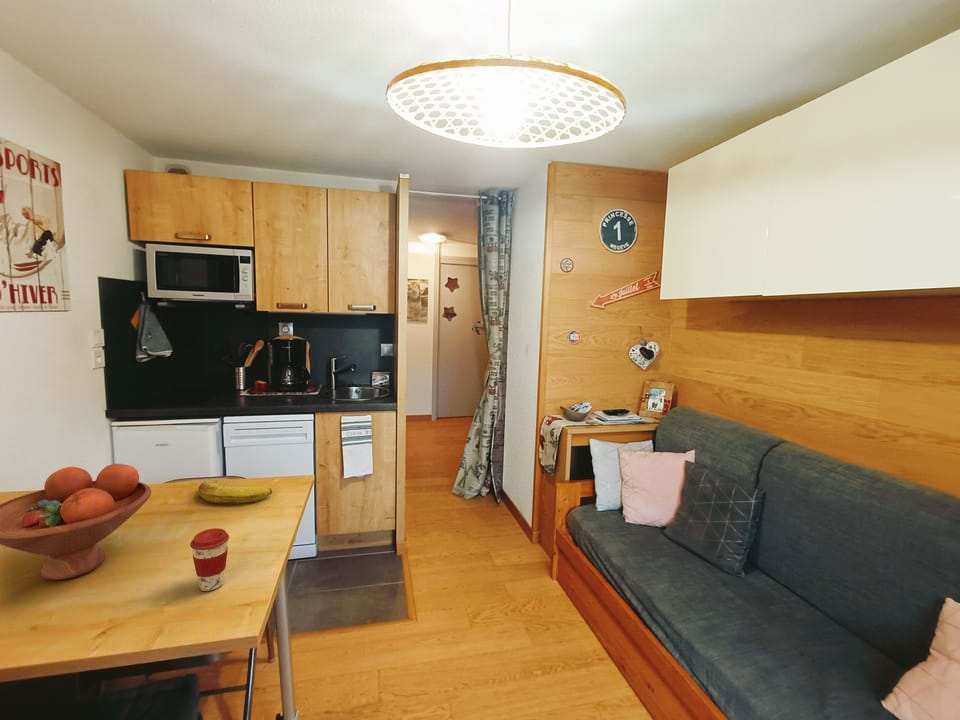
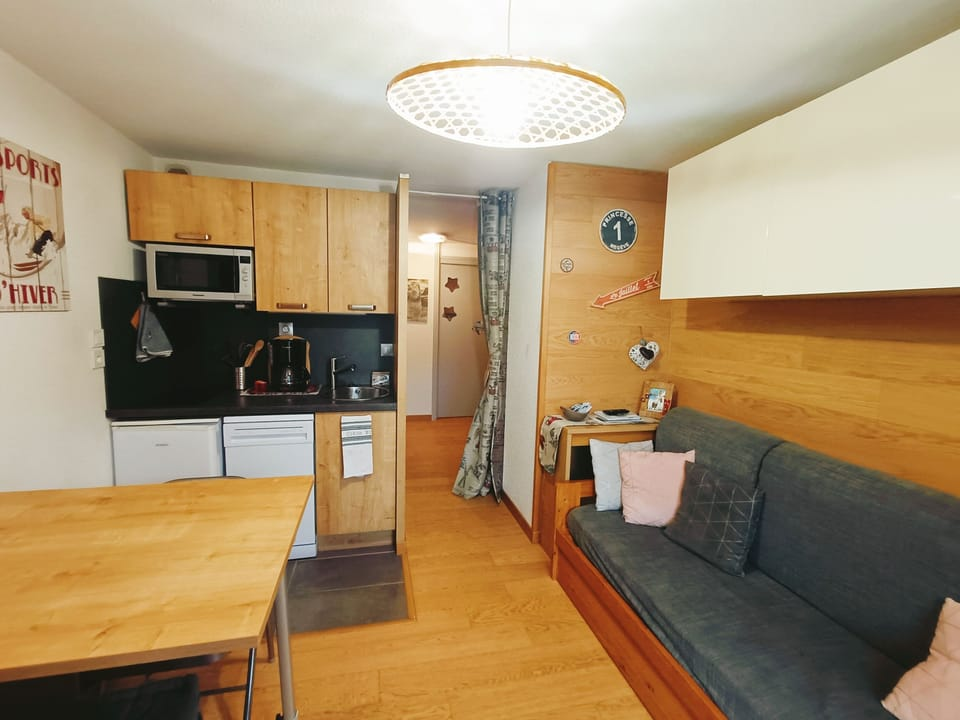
- fruit bowl (71, 523)
- coffee cup (210, 559)
- banana (232, 488)
